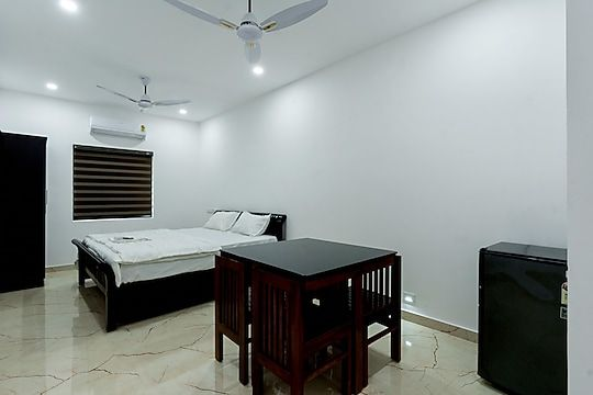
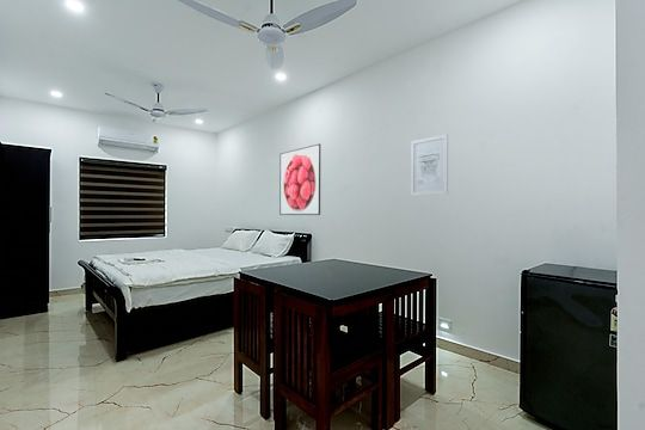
+ wall art (428, 166)
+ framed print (299, 182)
